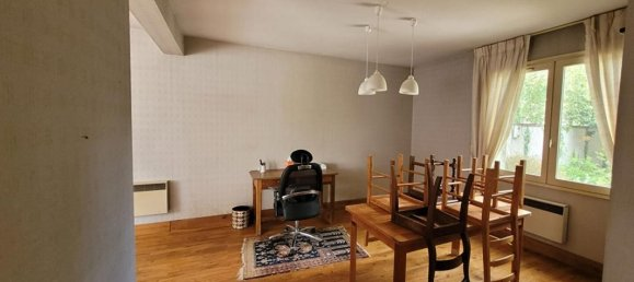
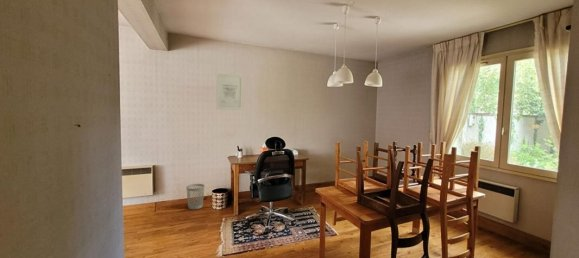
+ wall art (229, 92)
+ wastebasket (195, 196)
